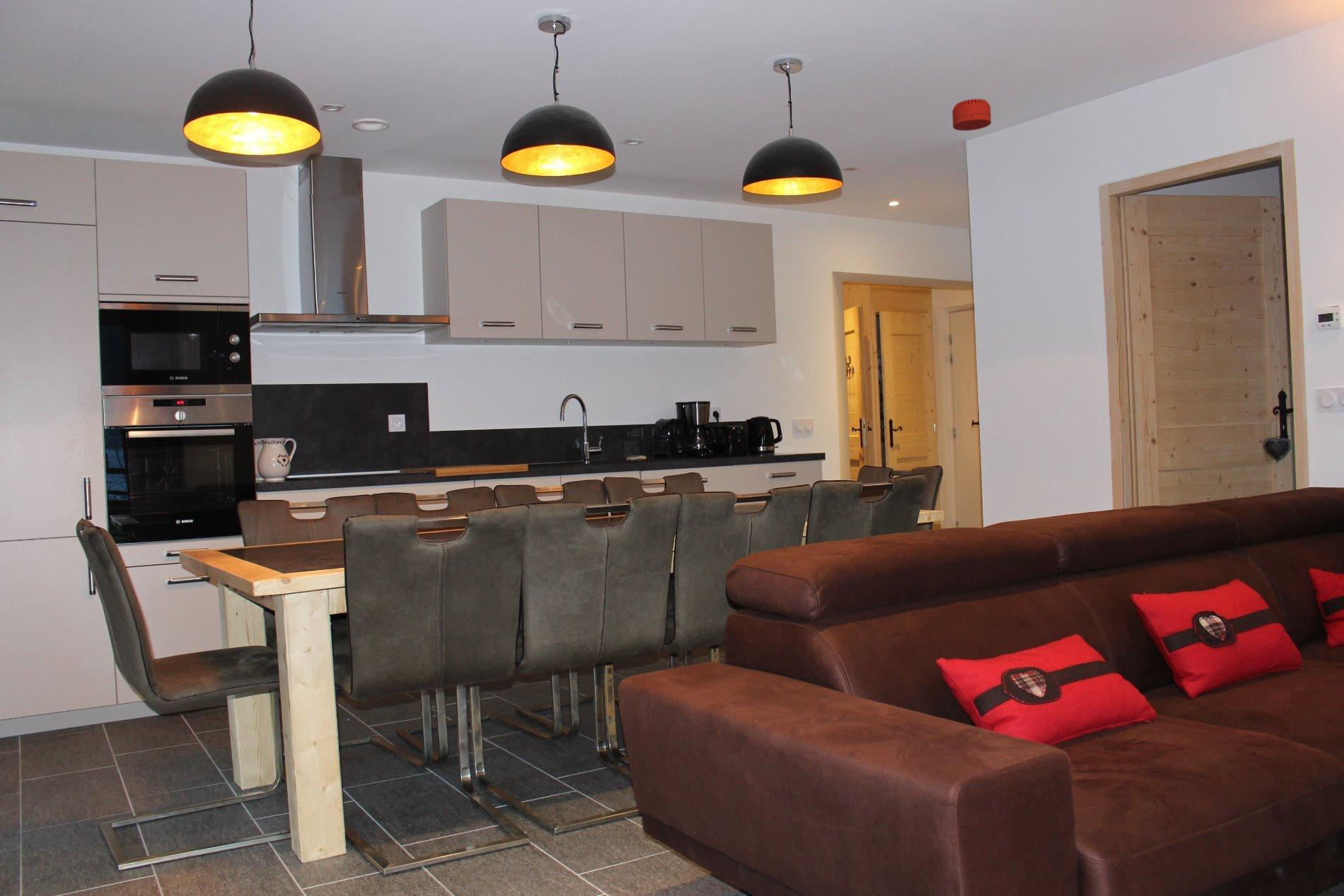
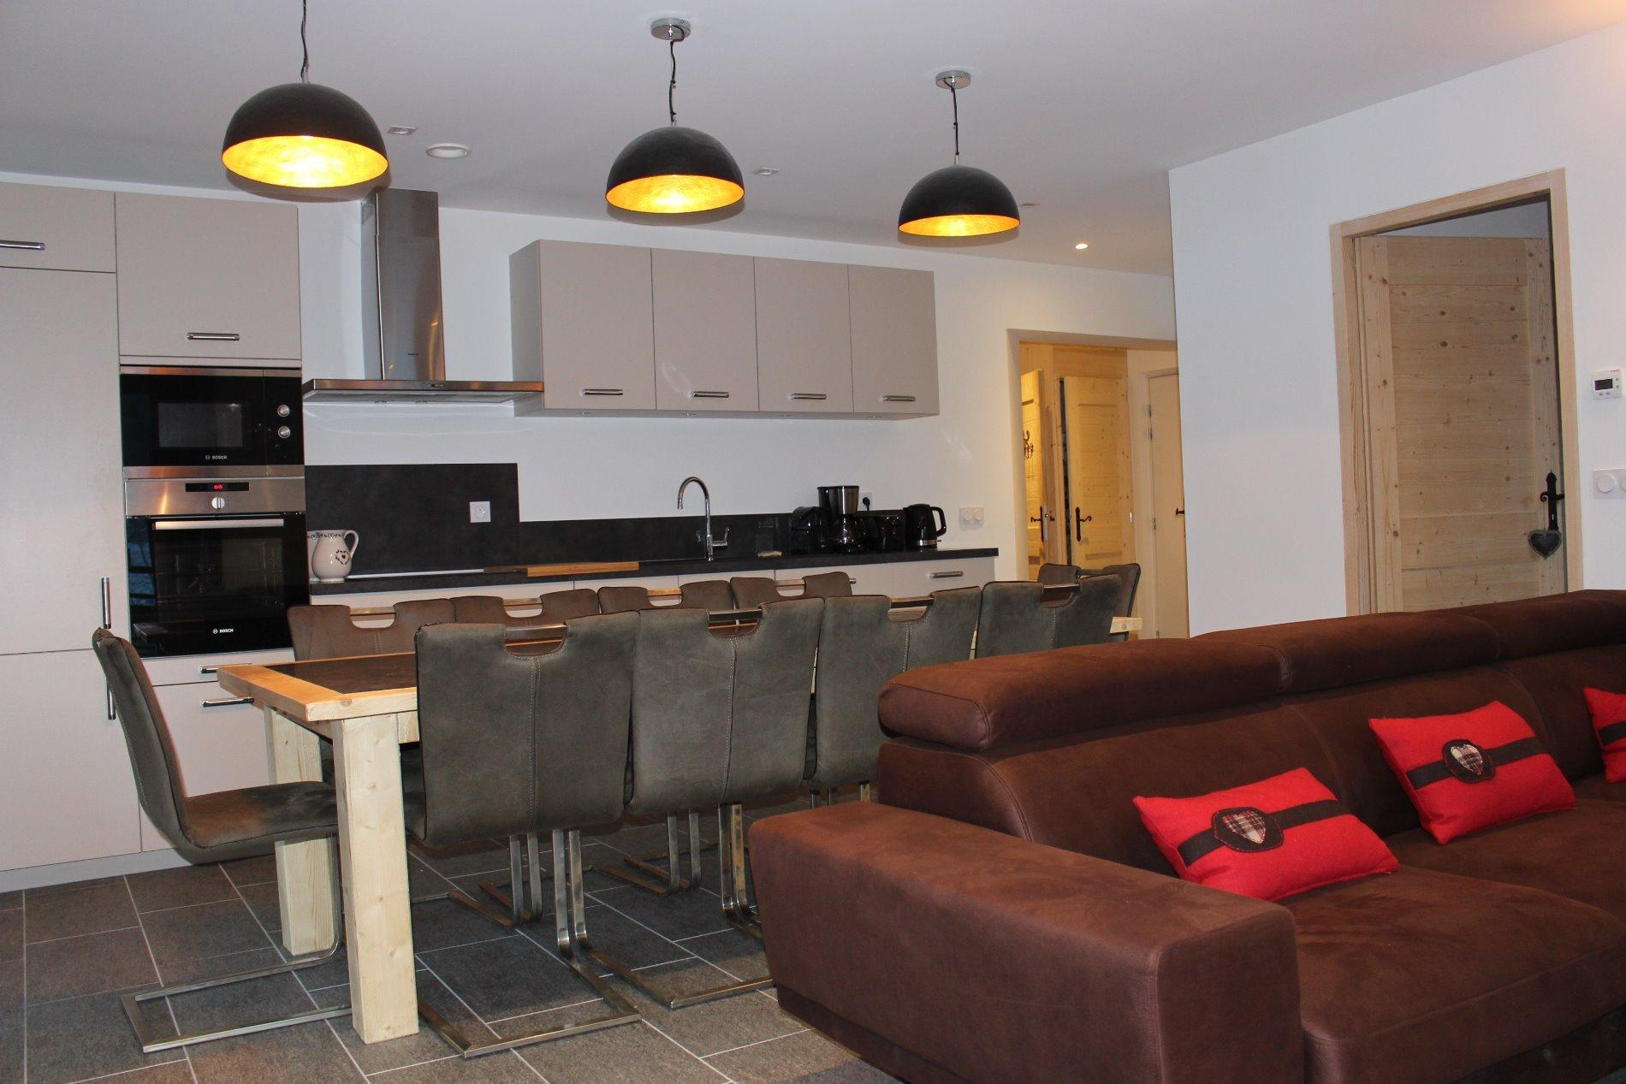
- smoke detector (971, 114)
